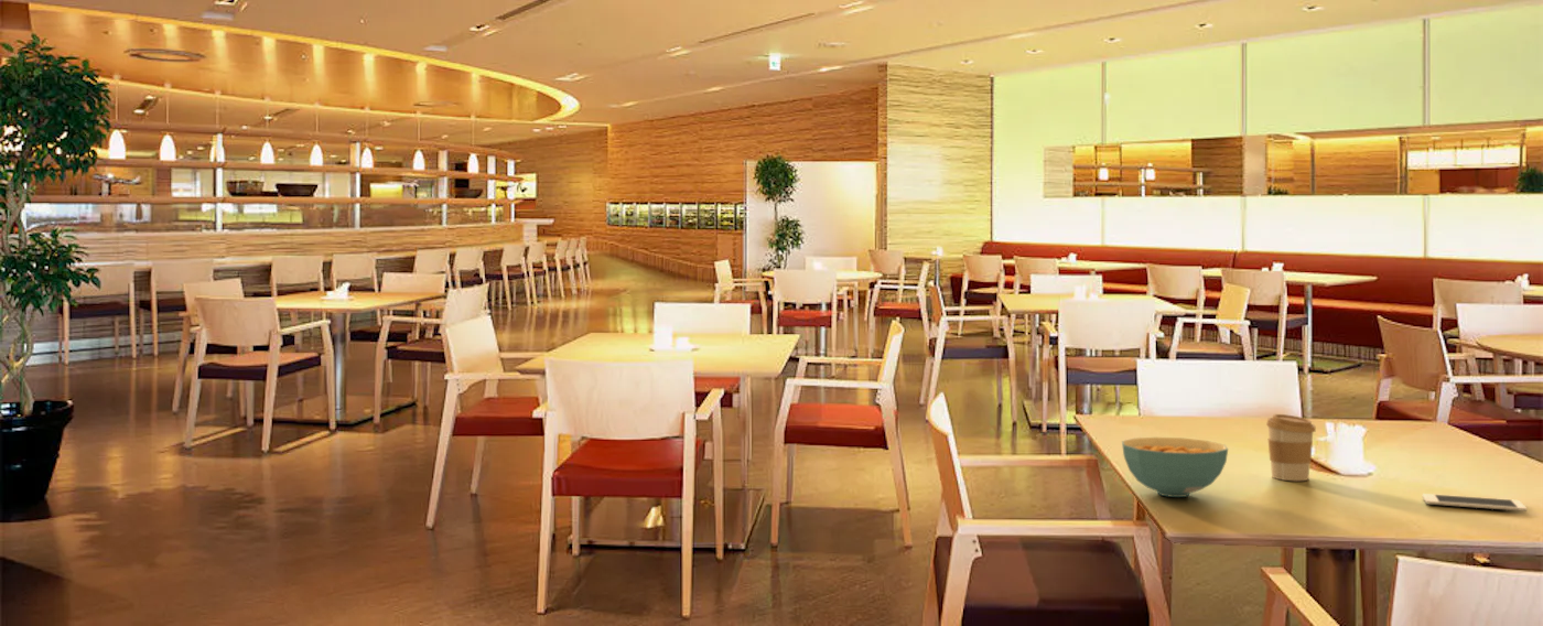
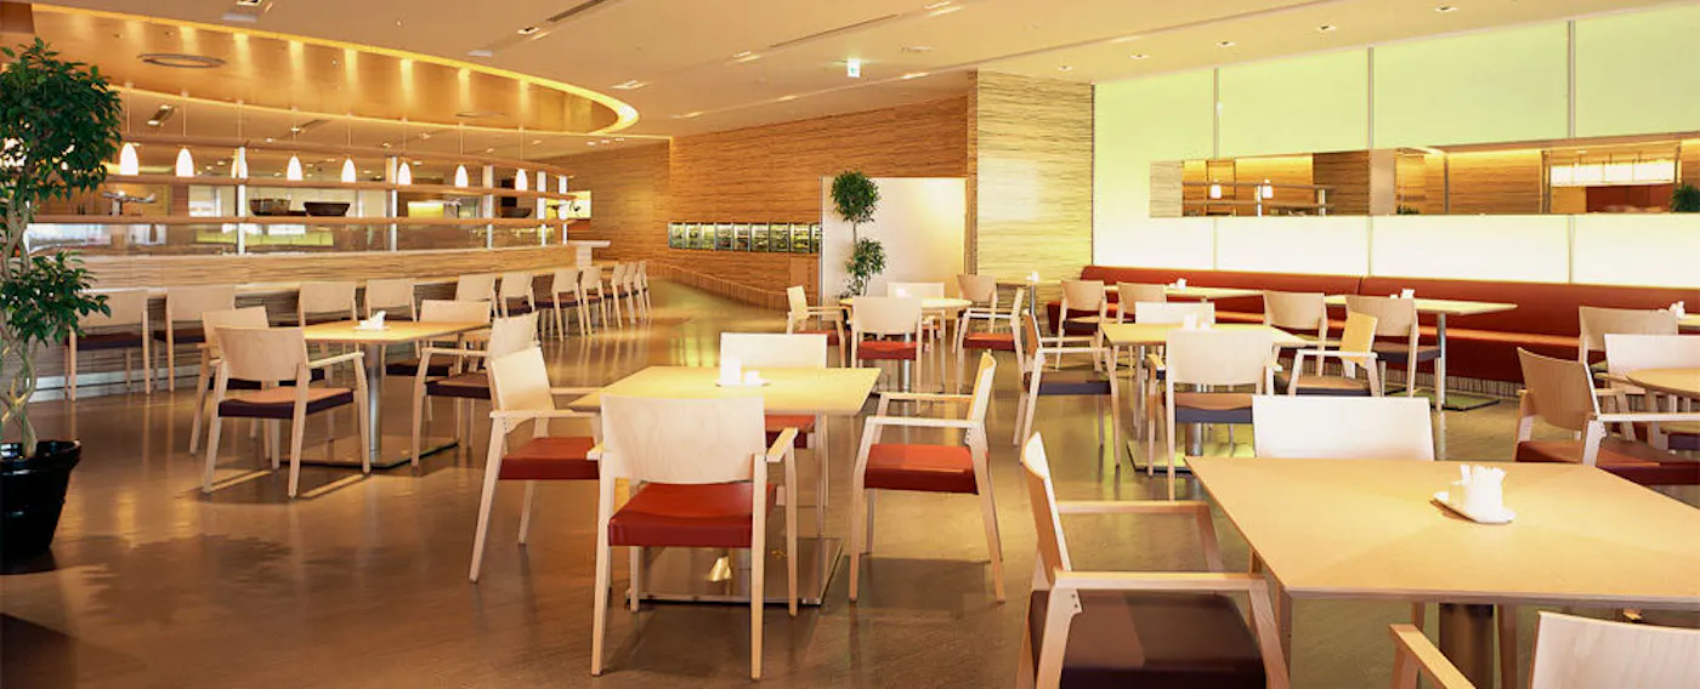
- cell phone (1472, 501)
- coffee cup (1290, 446)
- cereal bowl (1173, 468)
